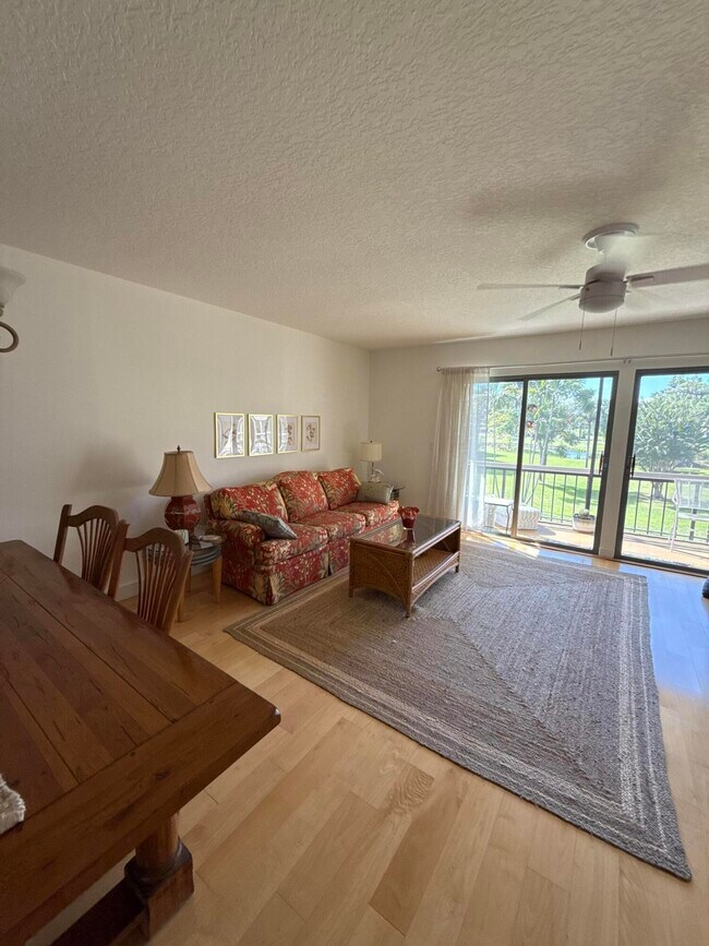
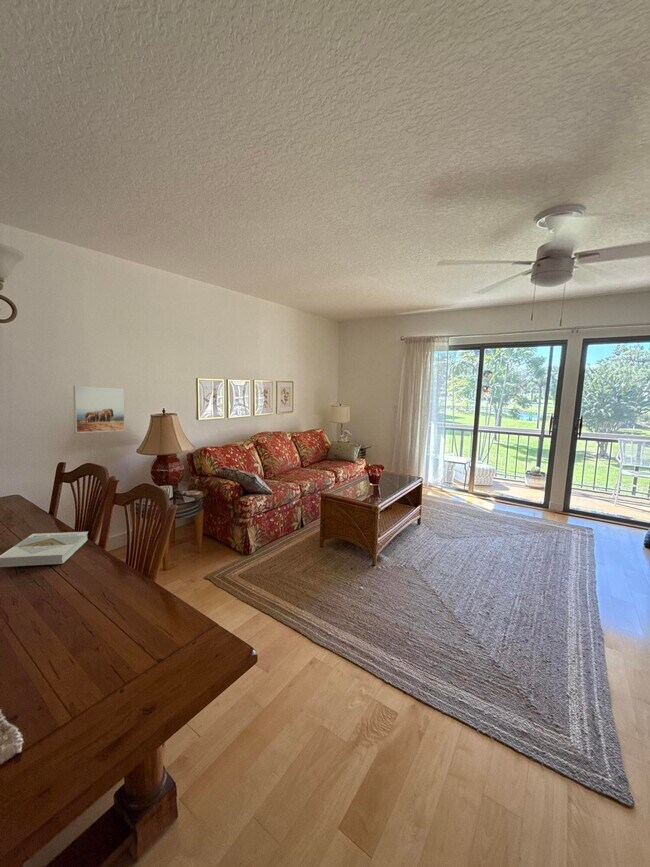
+ book (46, 547)
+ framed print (100, 409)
